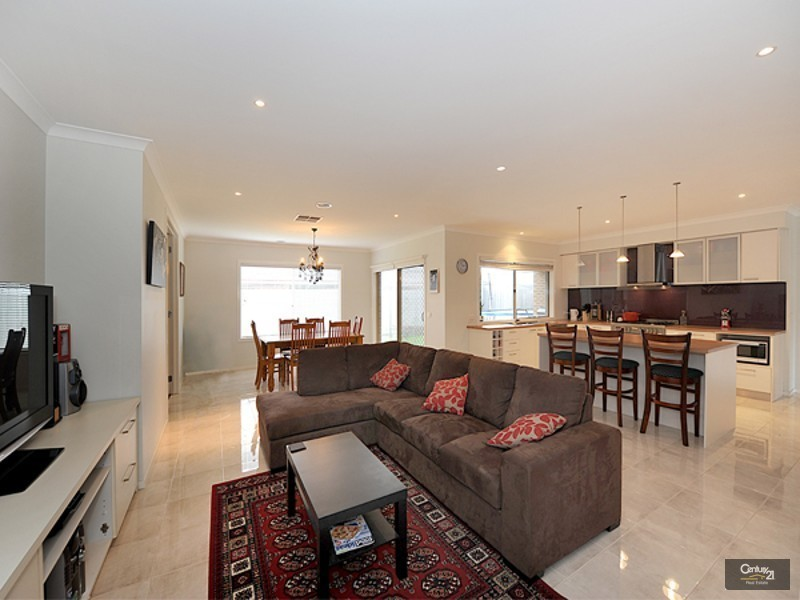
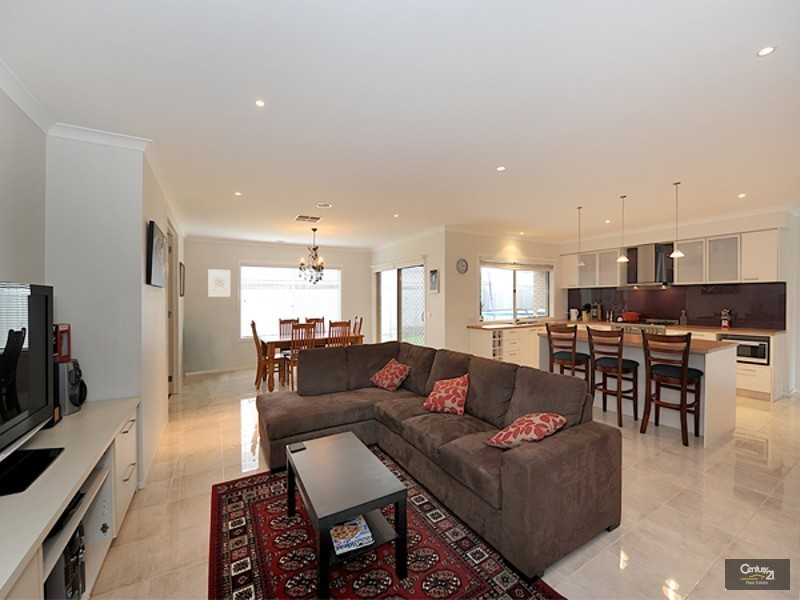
+ wall art (219, 283)
